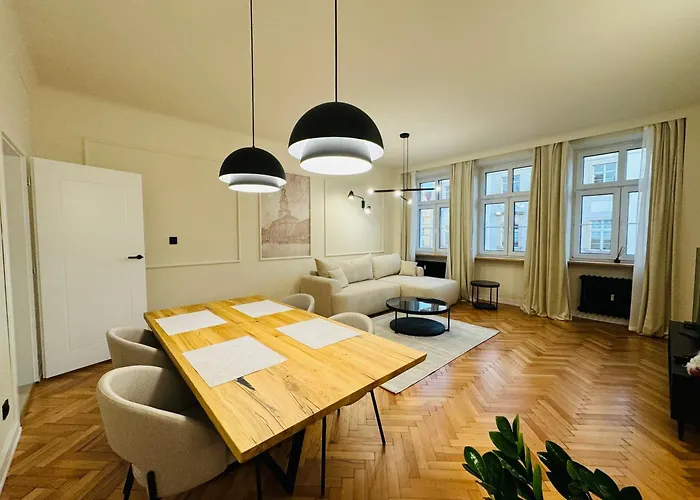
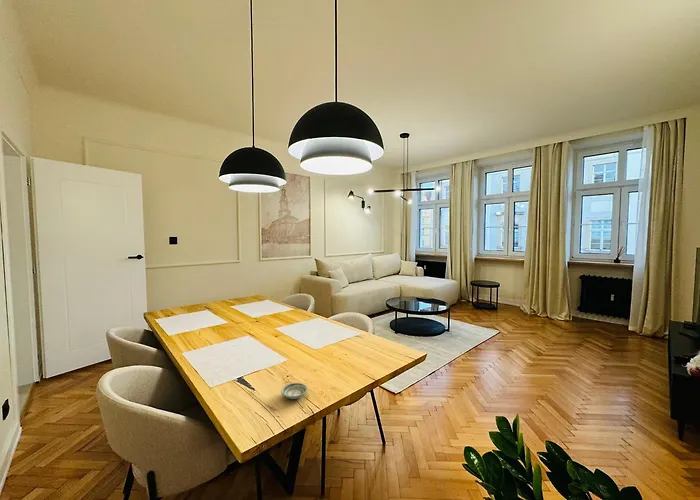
+ saucer (294, 392)
